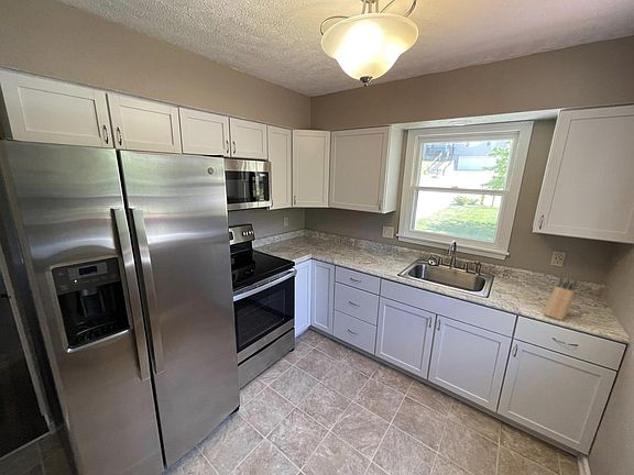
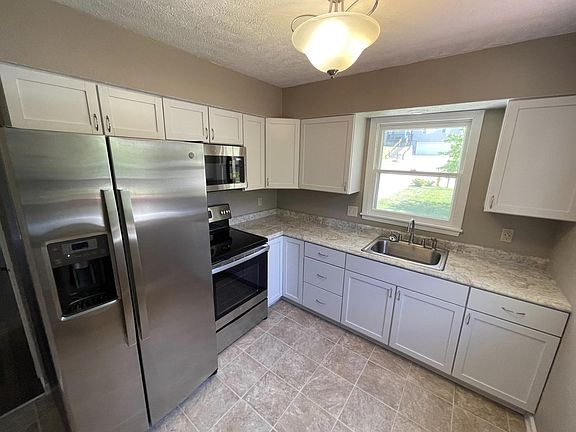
- knife block (560, 297)
